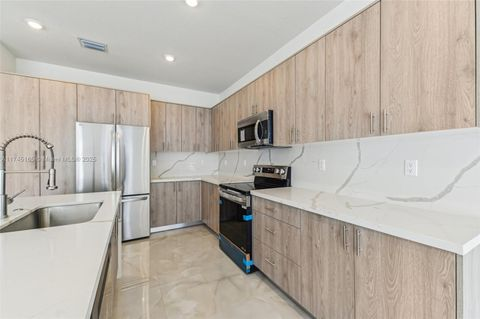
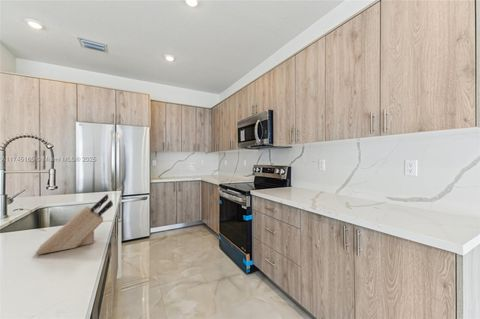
+ knife block (78, 220)
